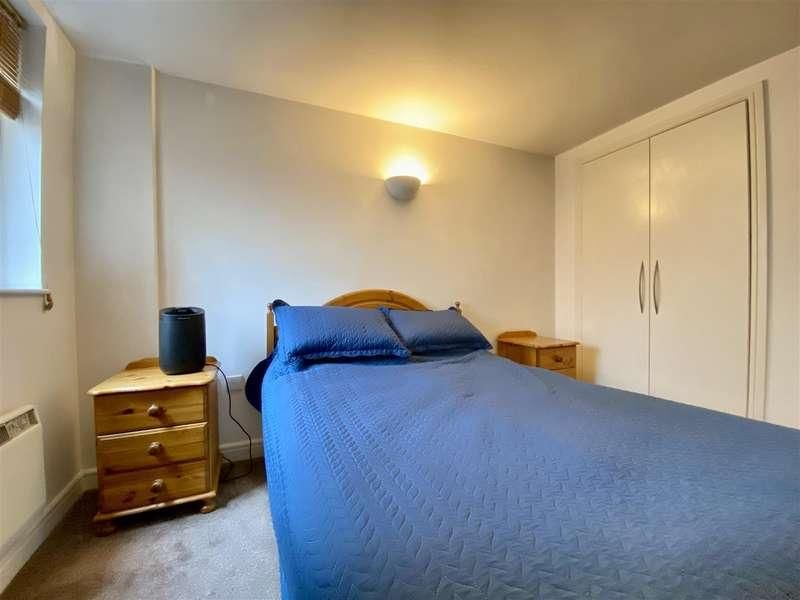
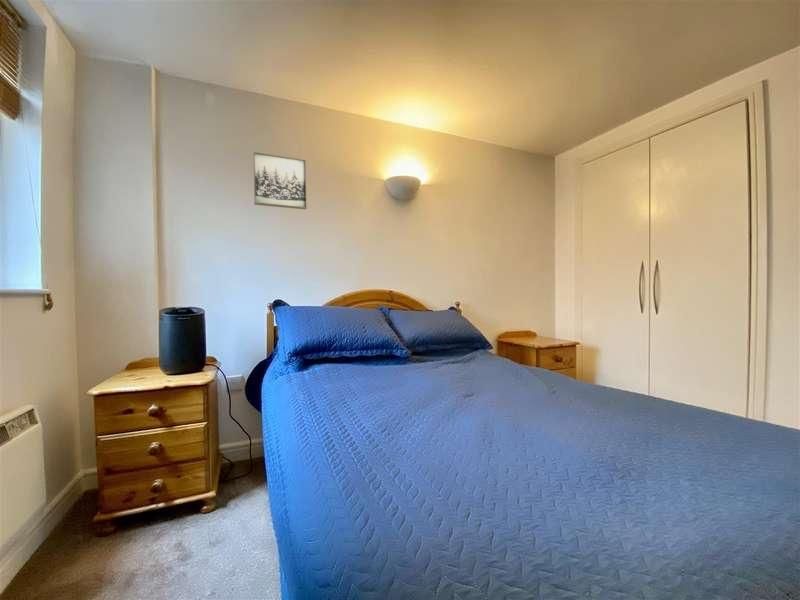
+ wall art (280, 181)
